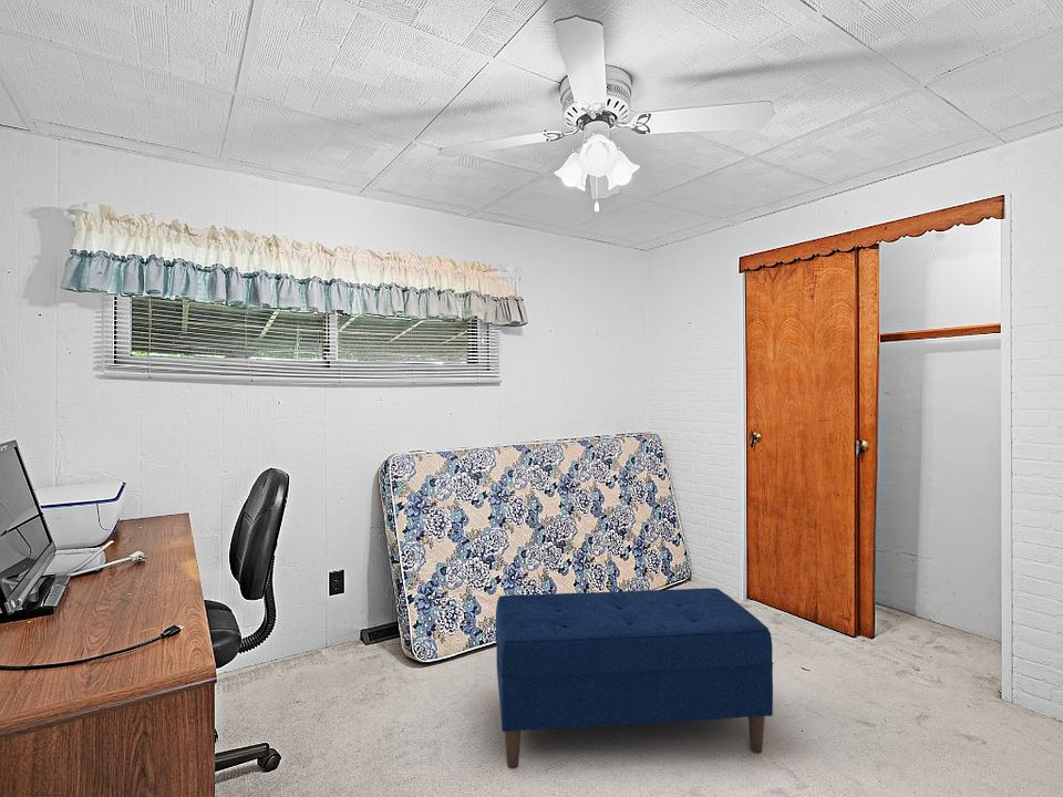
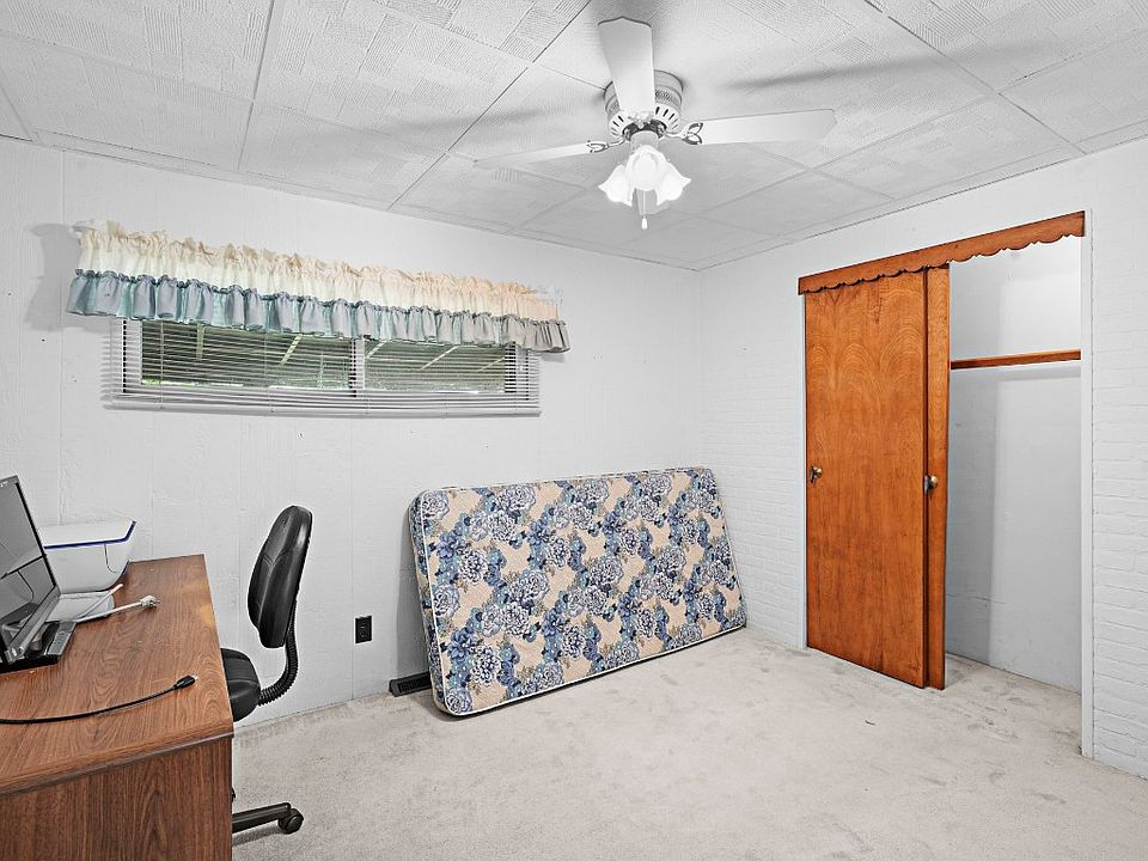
- bench (623, 669)
